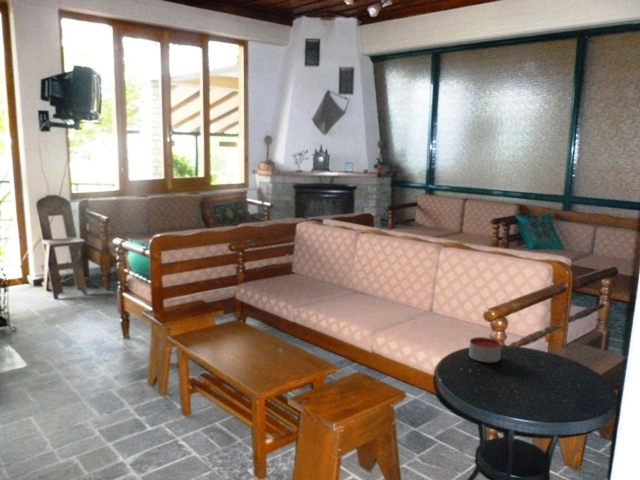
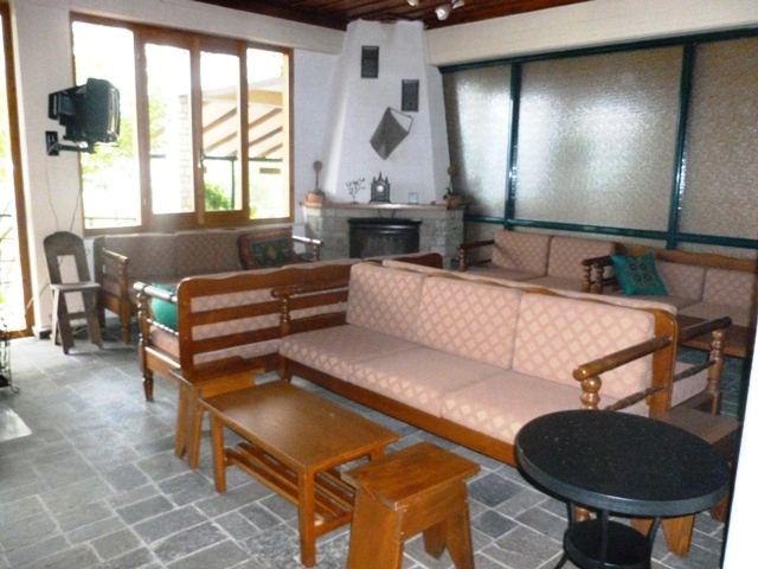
- candle (485, 349)
